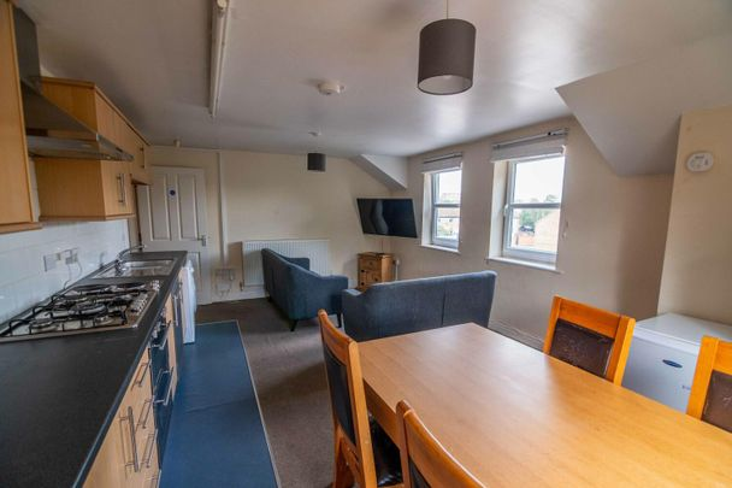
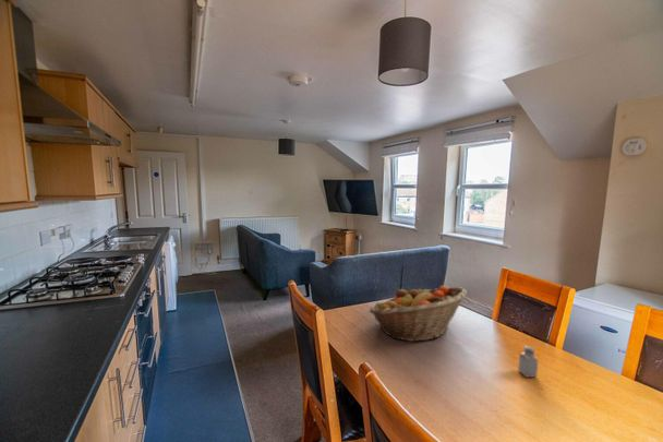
+ saltshaker (528, 360)
+ fruit basket (418, 307)
